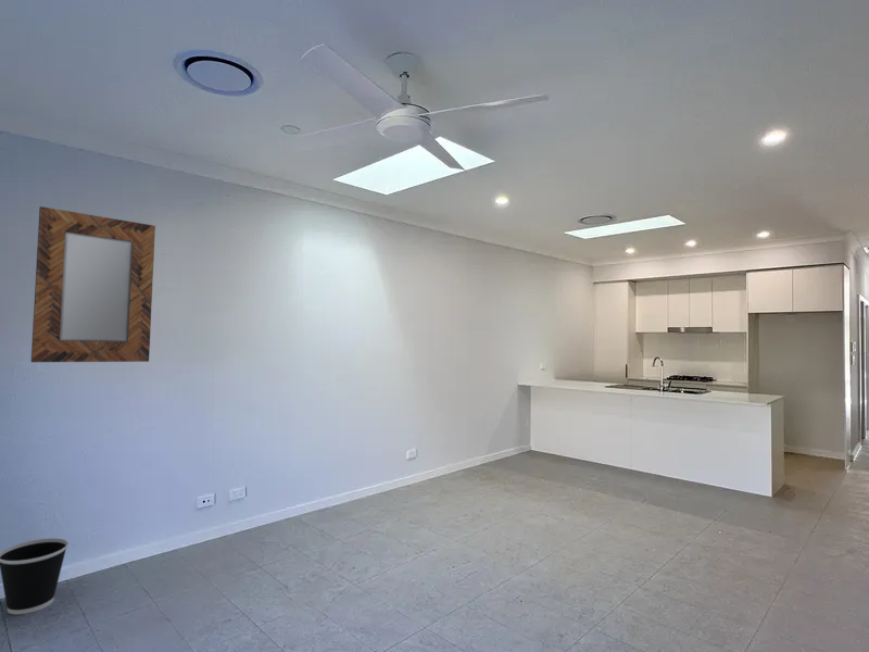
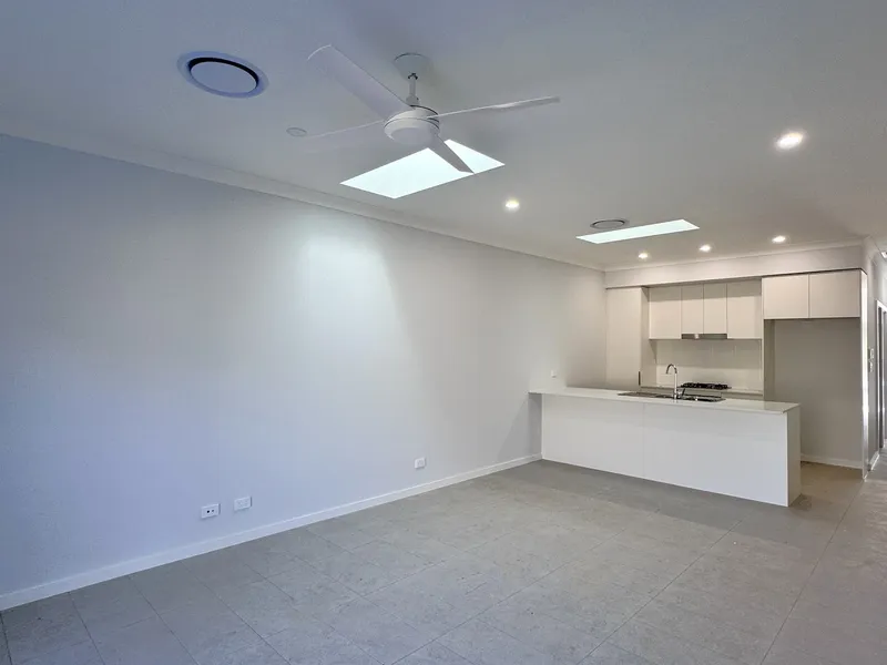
- home mirror (97, 289)
- wastebasket (32, 576)
